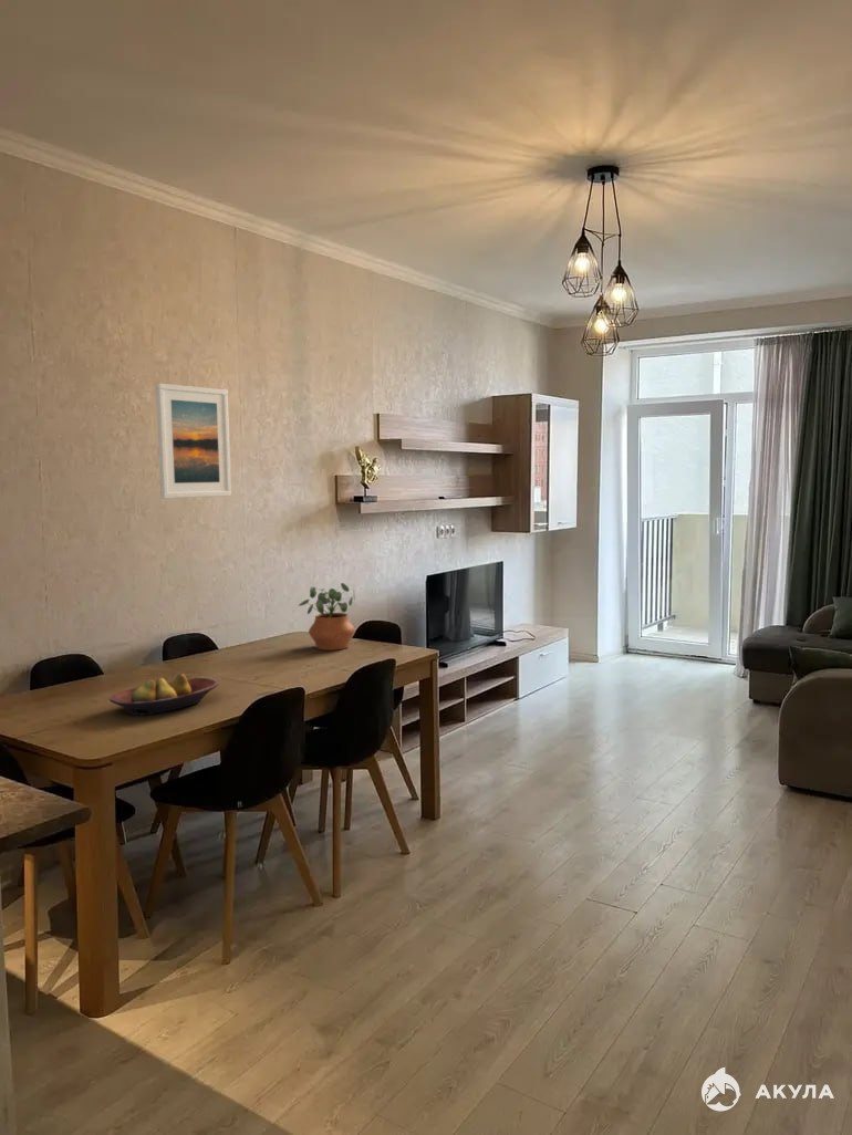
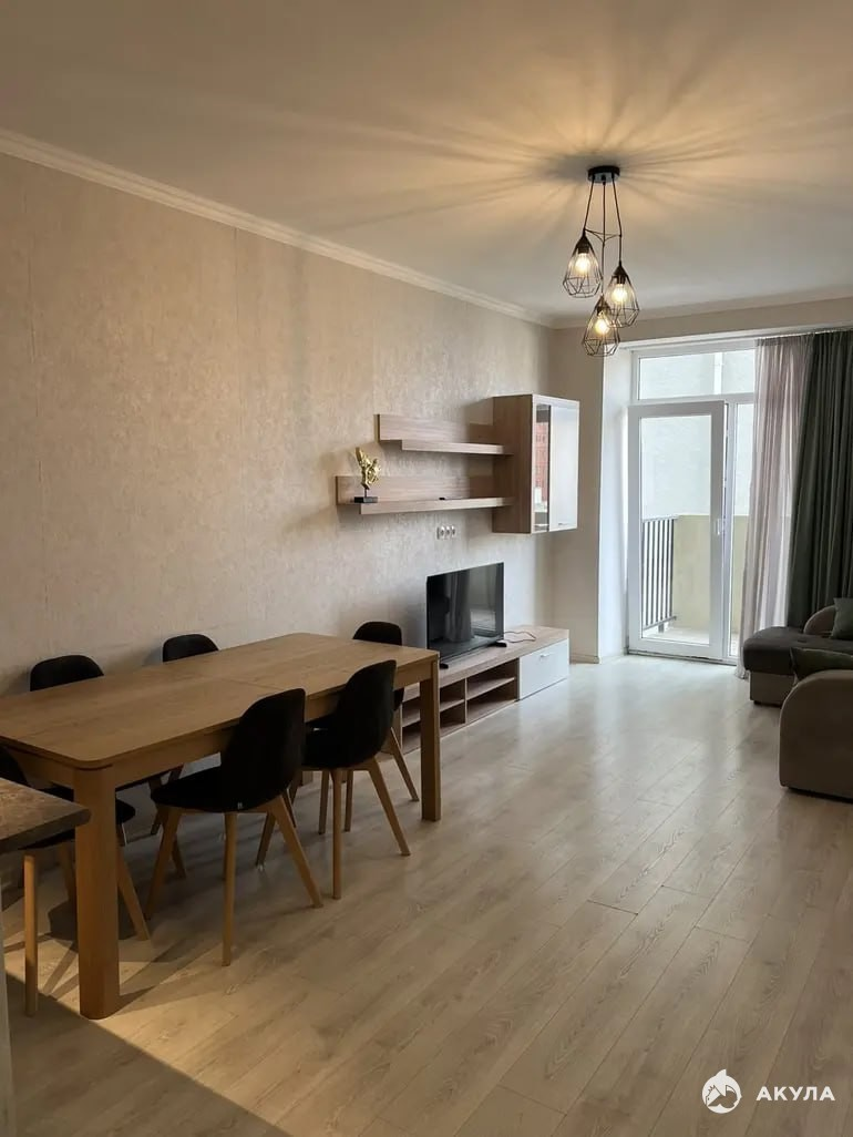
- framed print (195, 441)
- potted plant (325, 615)
- fruit bowl (165, 691)
